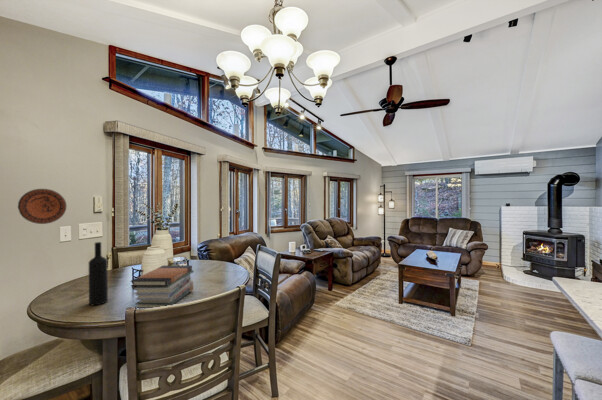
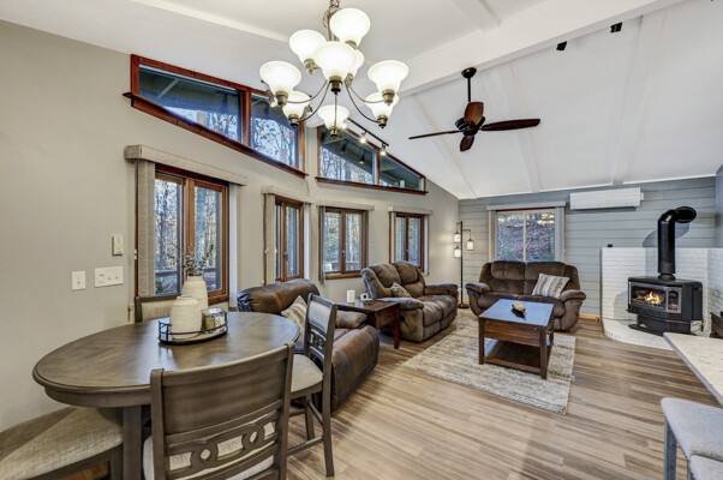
- decorative plate (43, 206)
- book stack (165, 285)
- wine bottle (98, 272)
